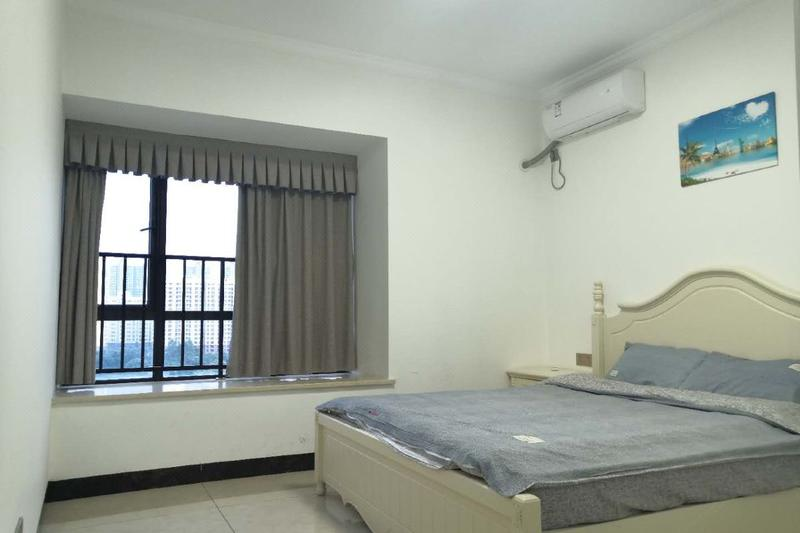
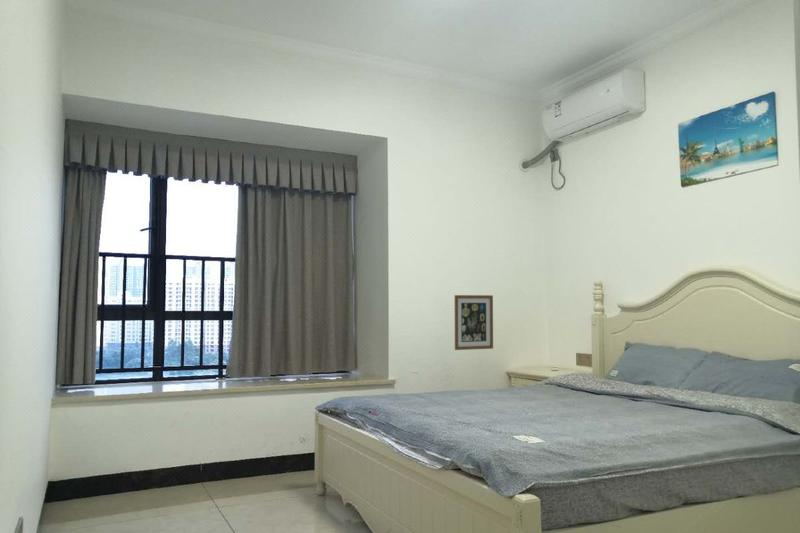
+ wall art (474, 322)
